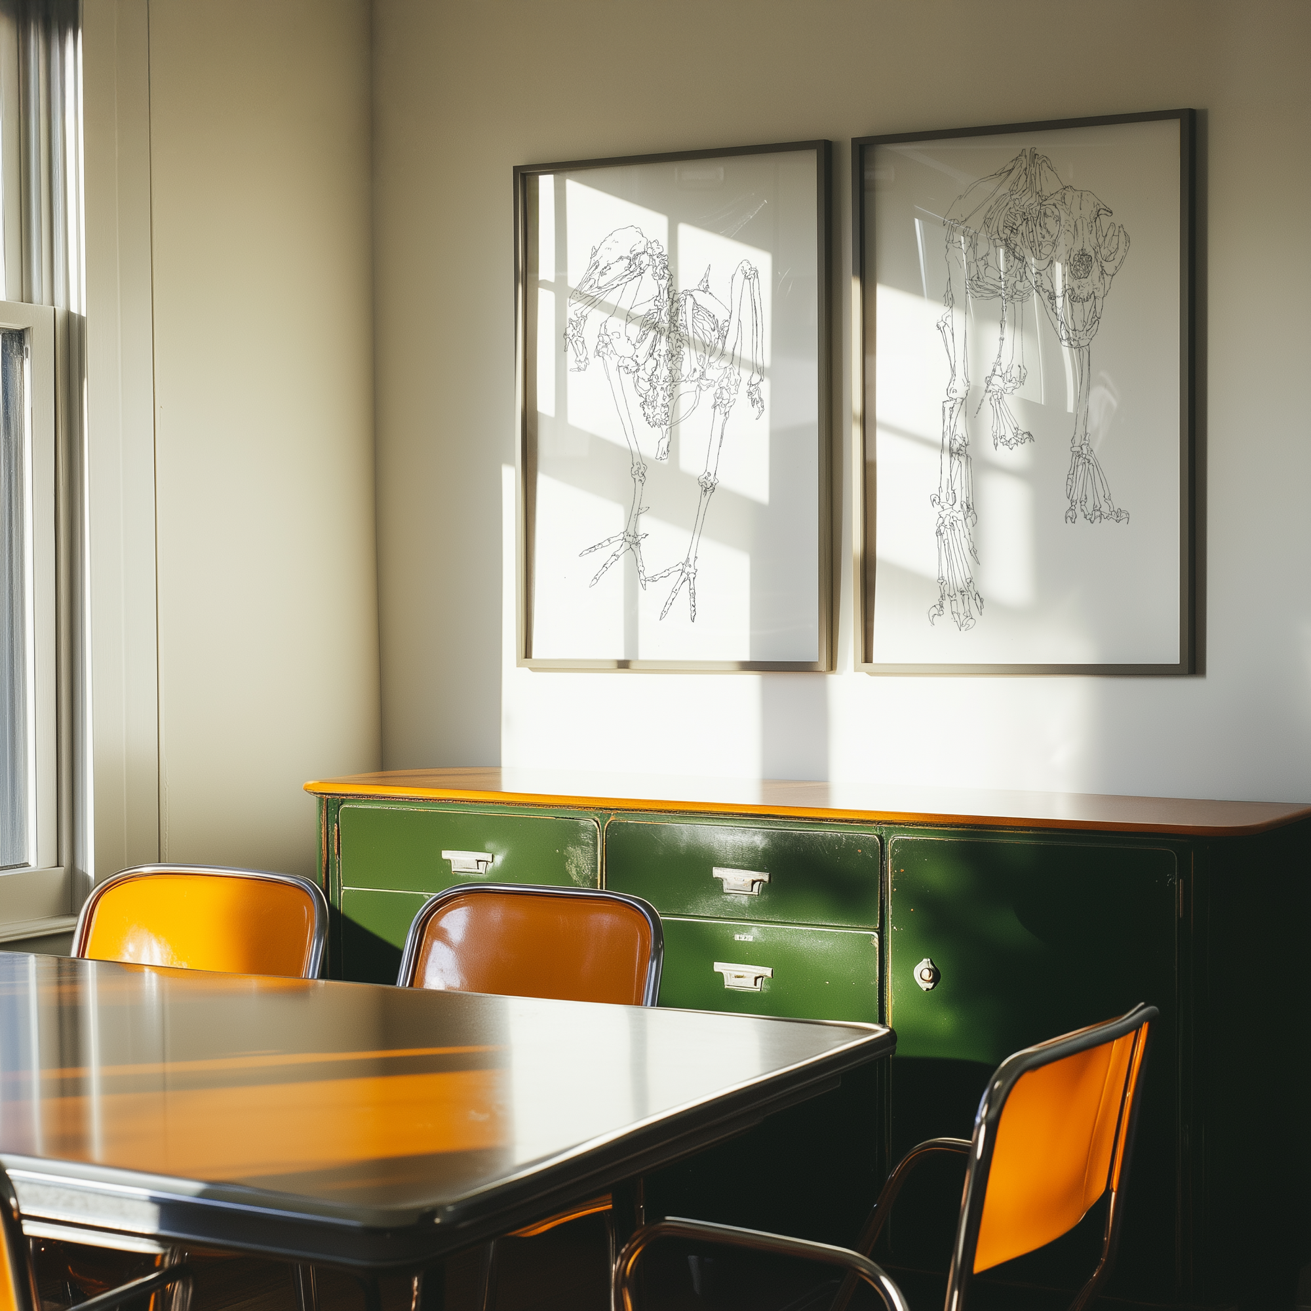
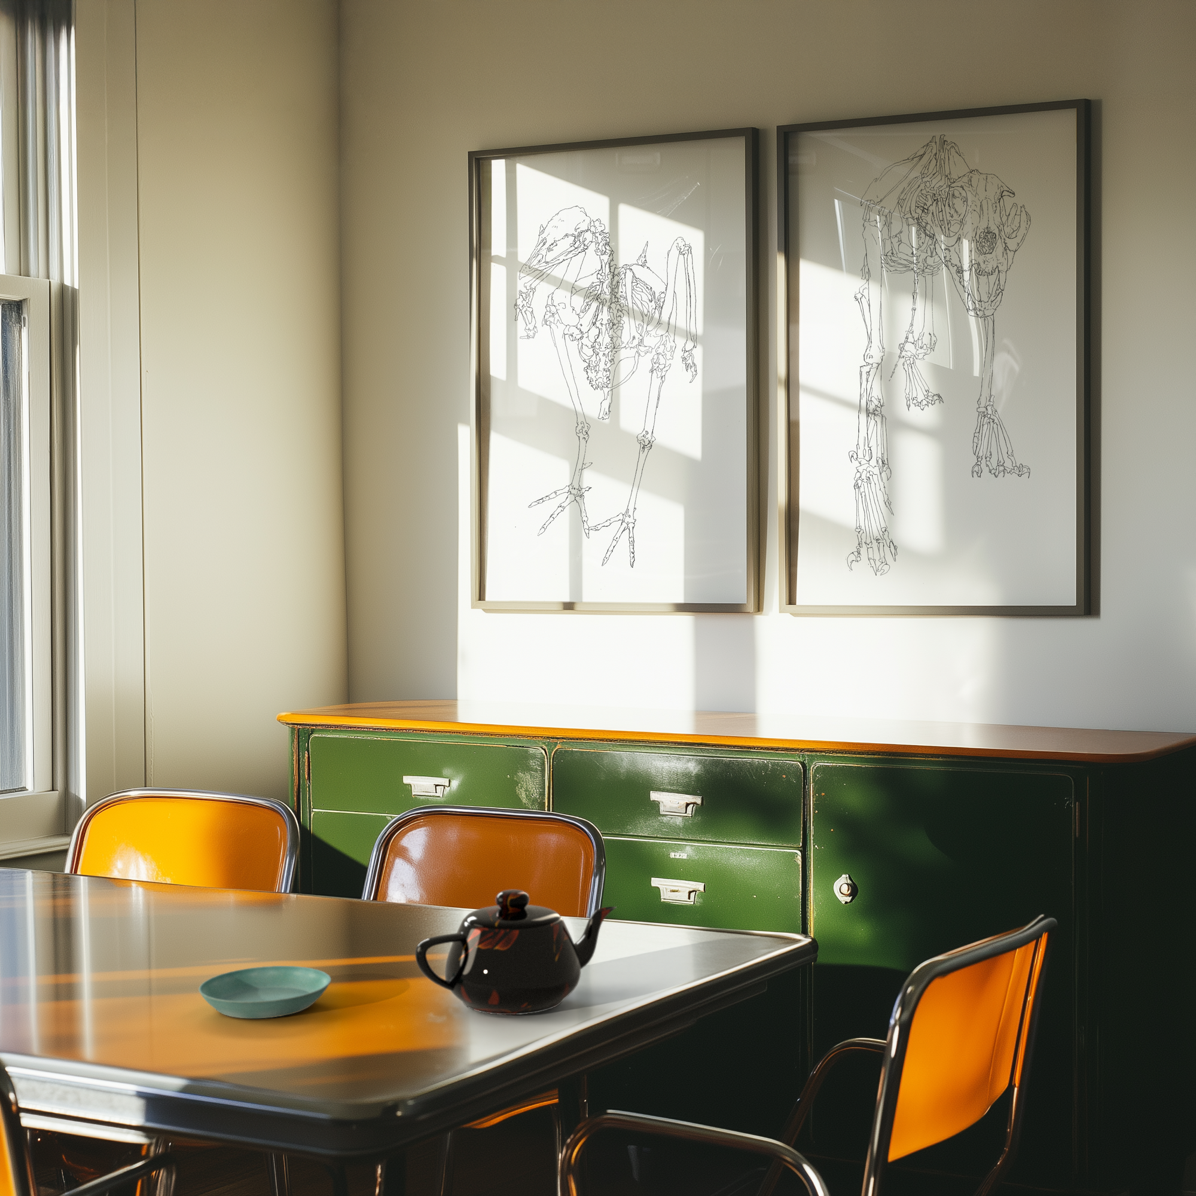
+ saucer (265, 993)
+ teapot (519, 946)
